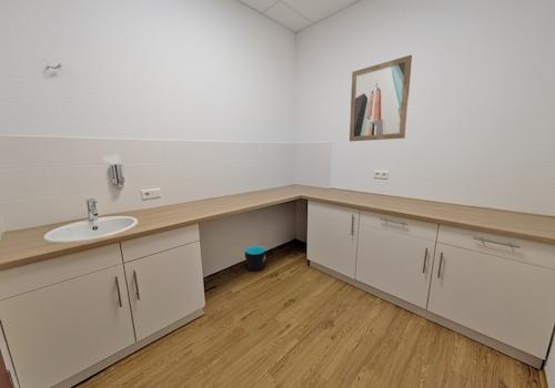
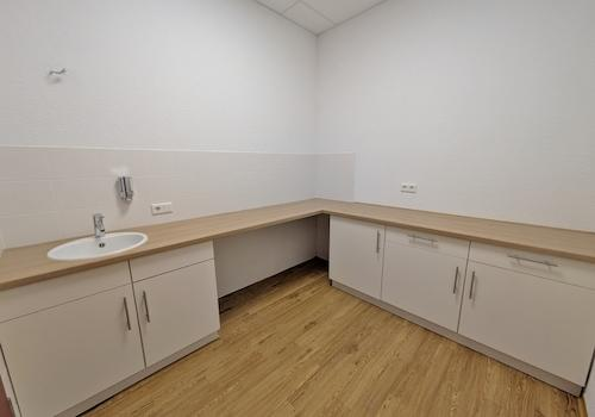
- cup sleeve (253, 257)
- wall art (376, 103)
